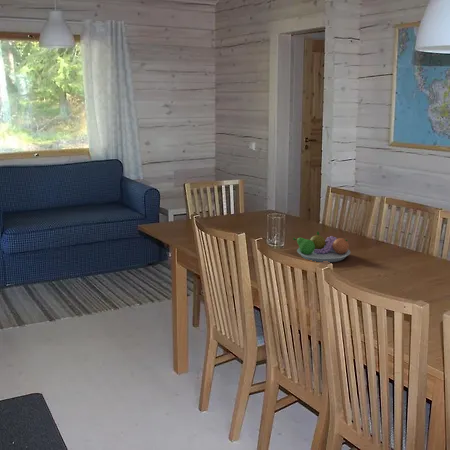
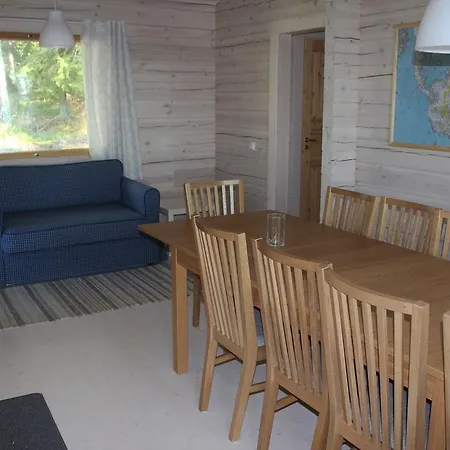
- fruit bowl (321, 245)
